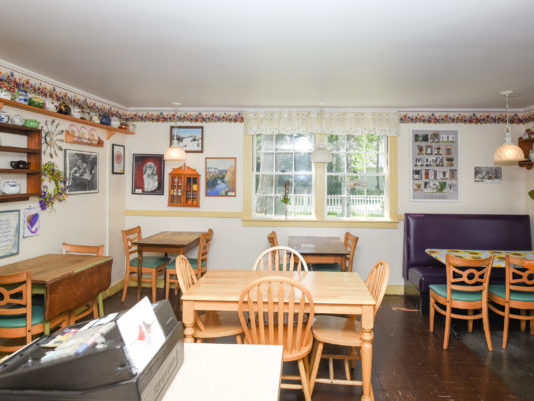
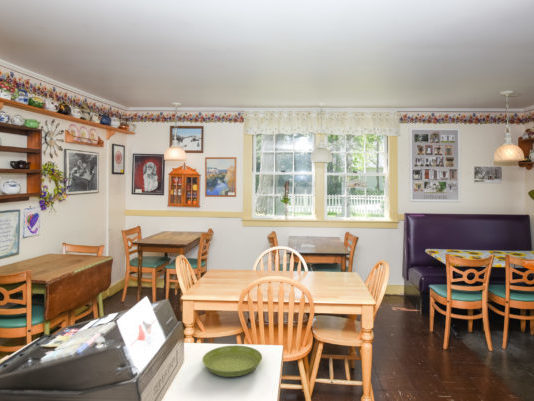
+ saucer (232, 361)
